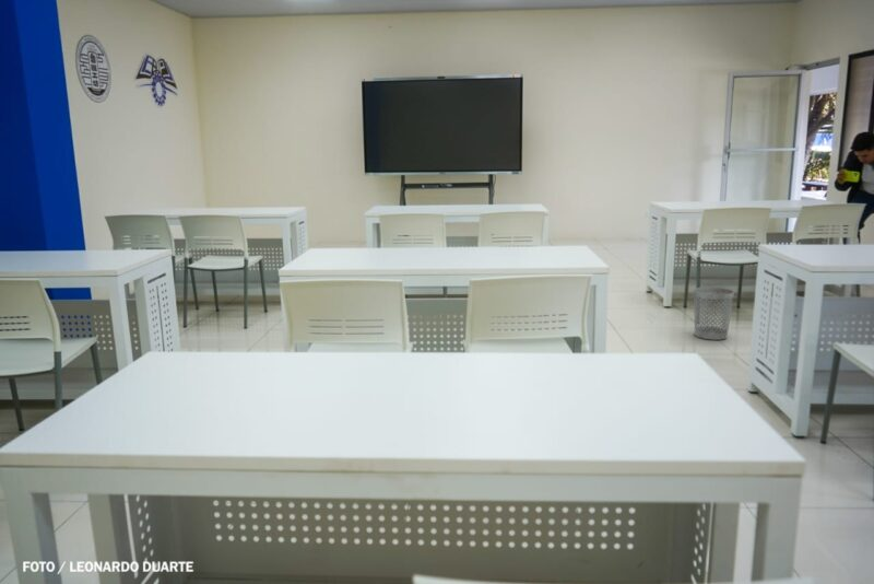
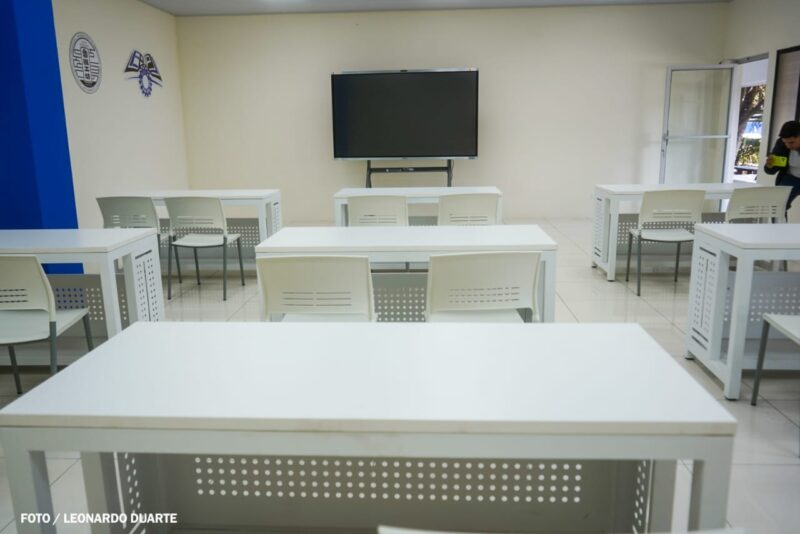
- wastebasket (711, 313)
